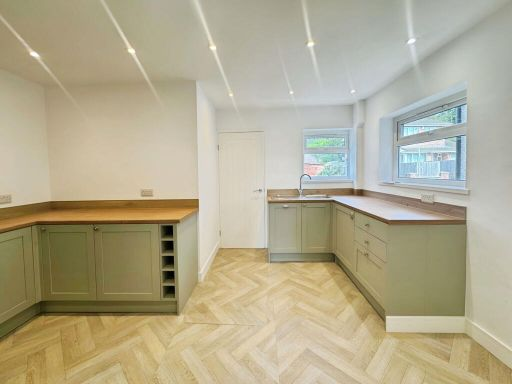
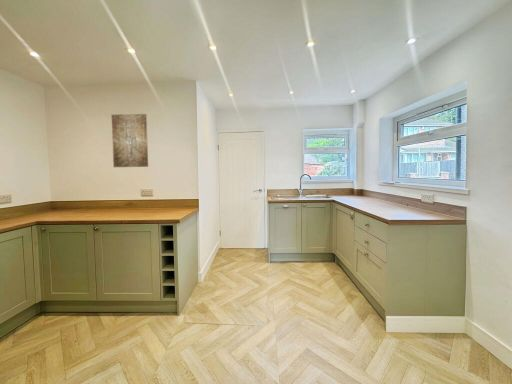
+ wall art (130, 140)
